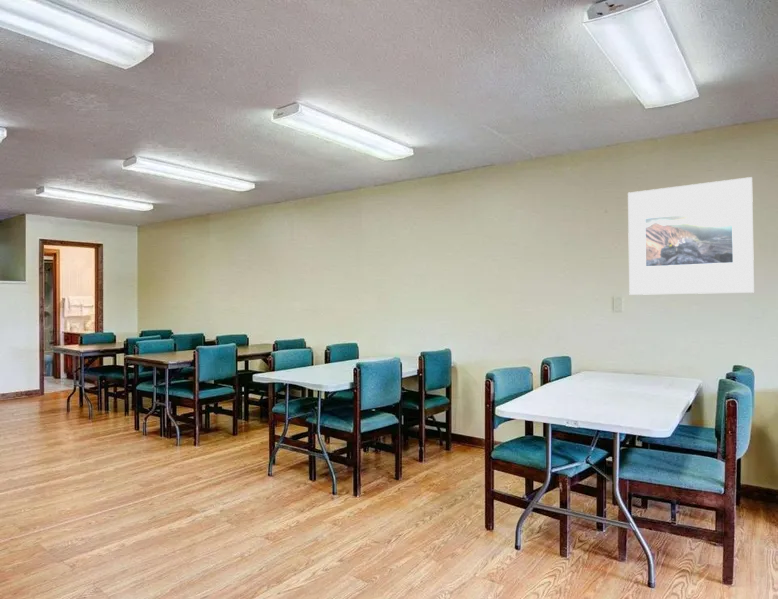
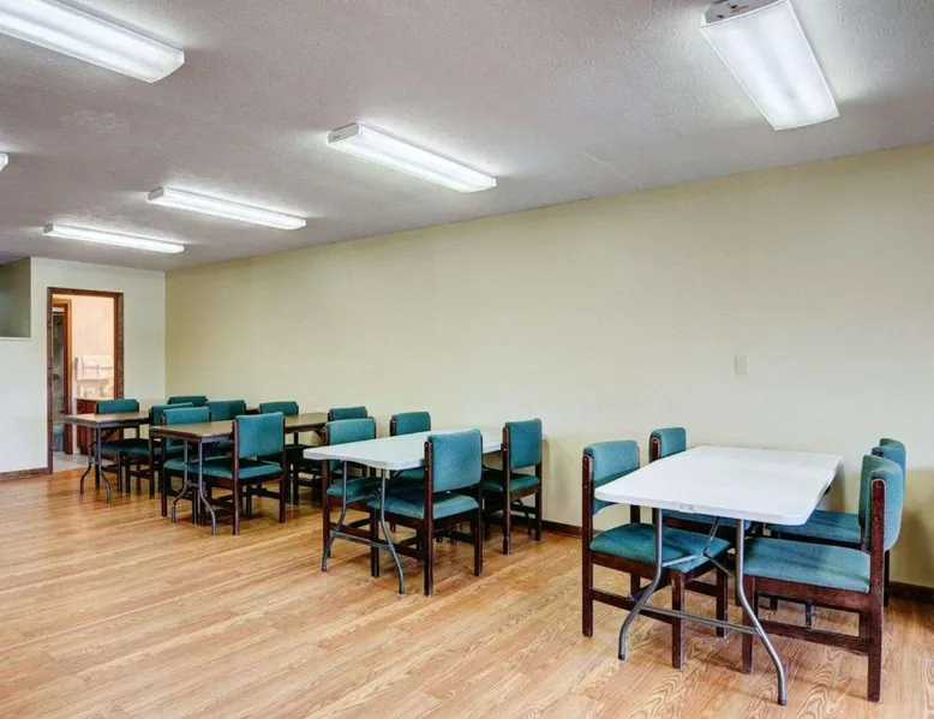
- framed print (687, 239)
